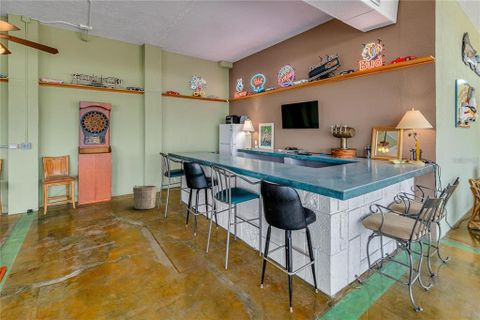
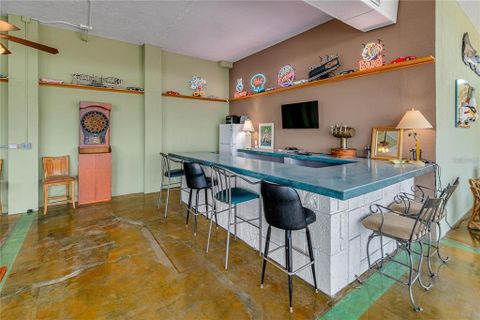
- bucket (145, 196)
